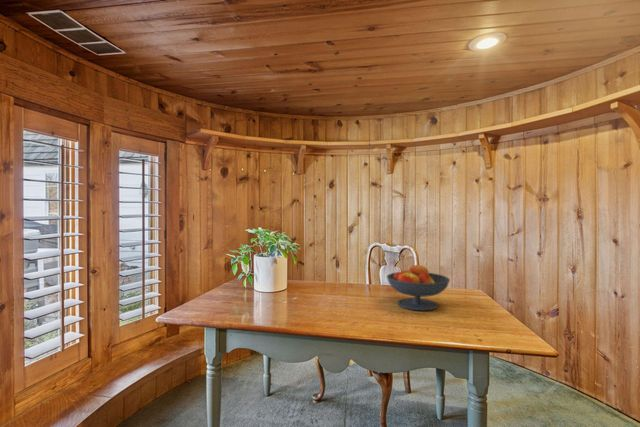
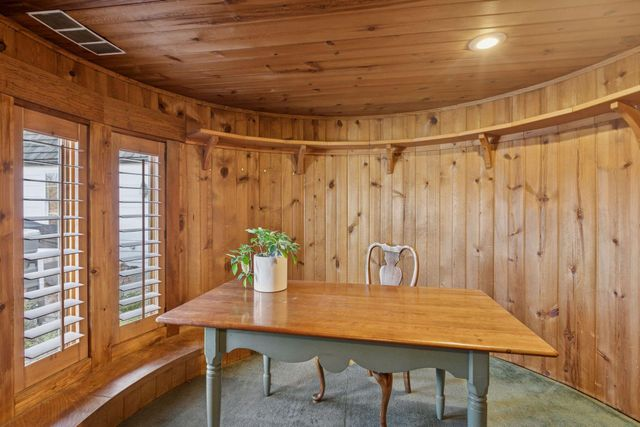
- fruit bowl (417, 286)
